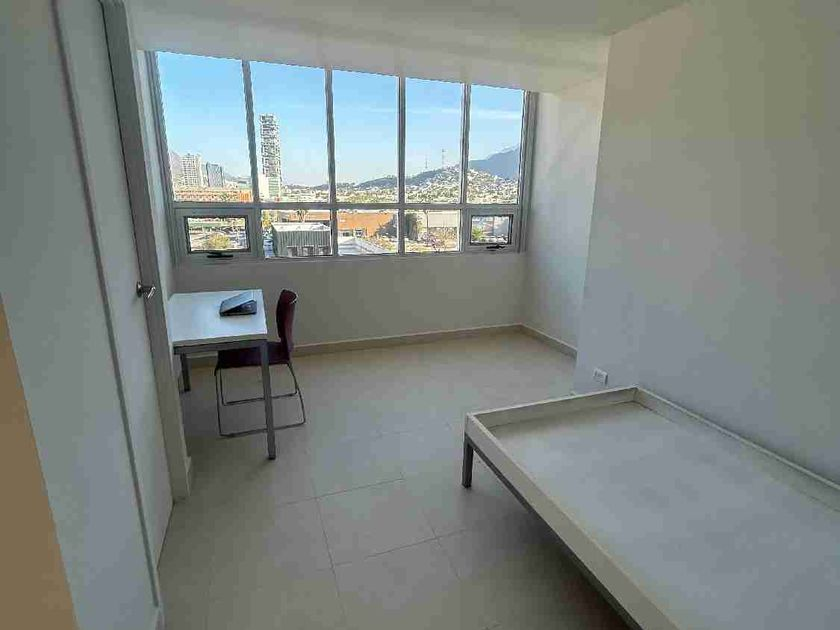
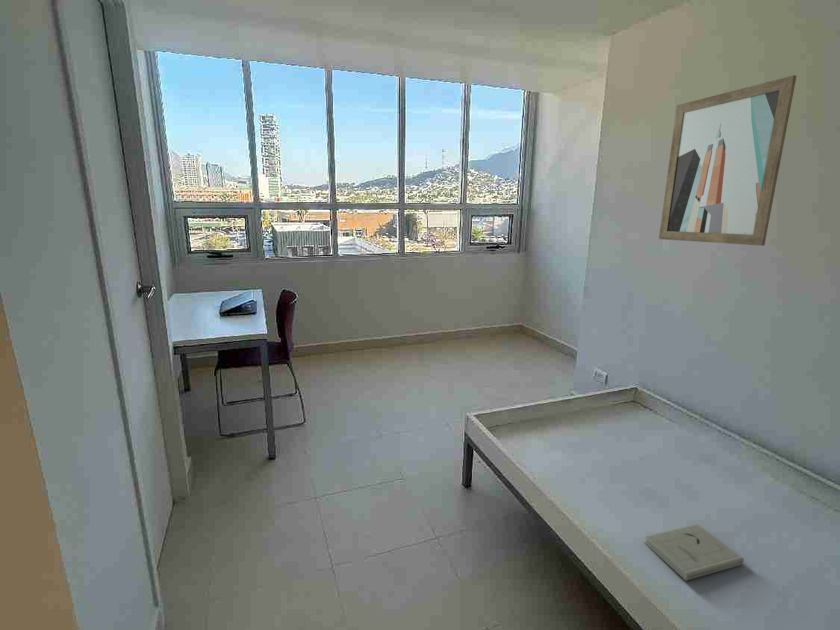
+ wall art (717, 169)
+ book (692, 550)
